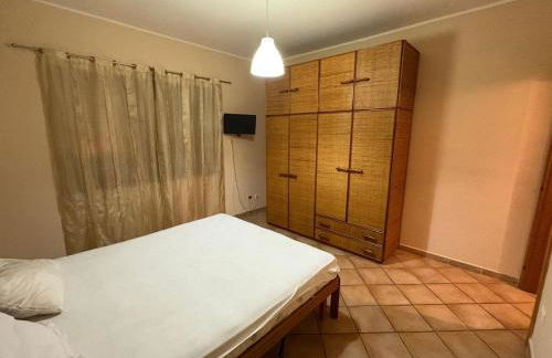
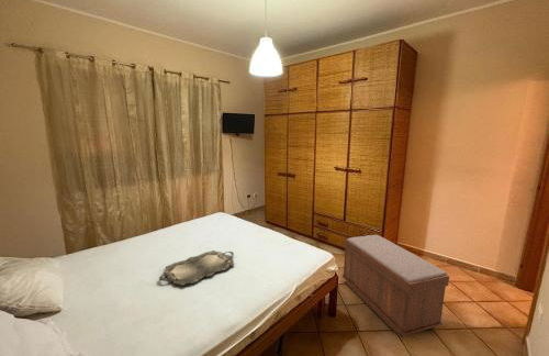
+ bench (386, 277)
+ serving tray (200, 266)
